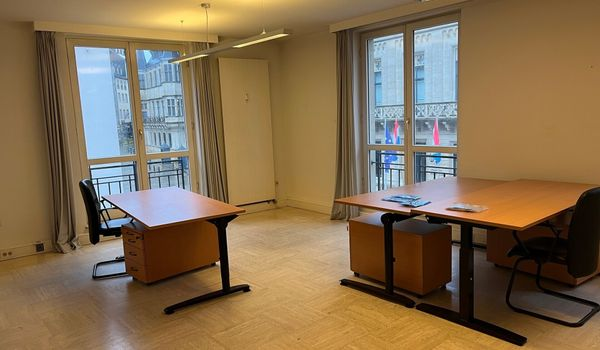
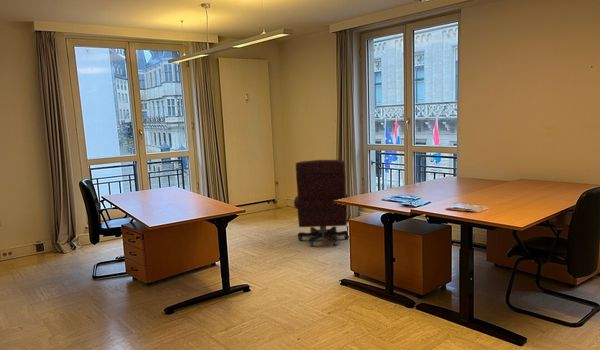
+ office chair (321, 199)
